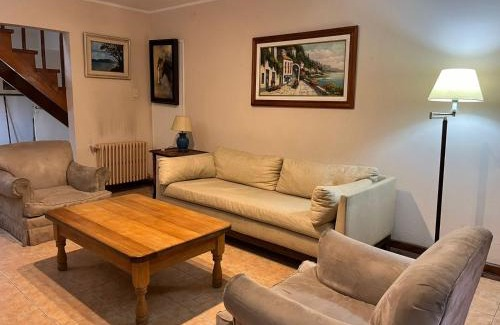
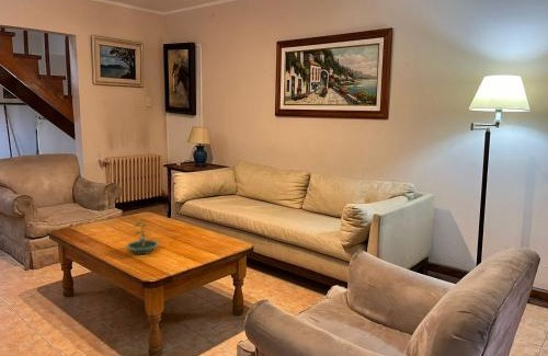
+ terrarium (142, 227)
